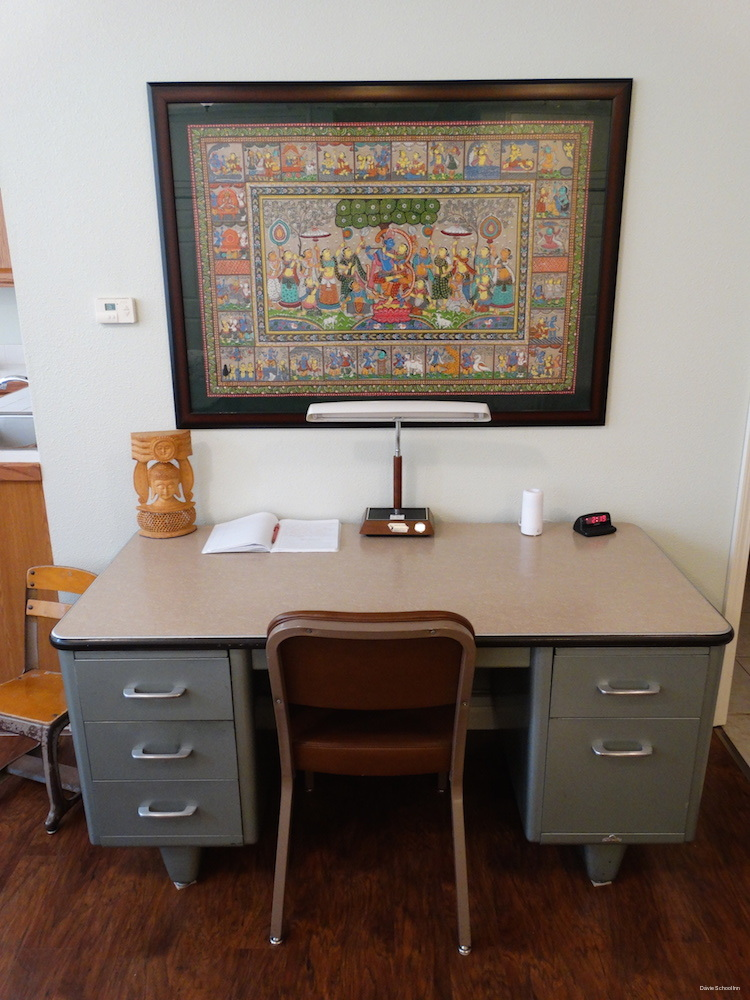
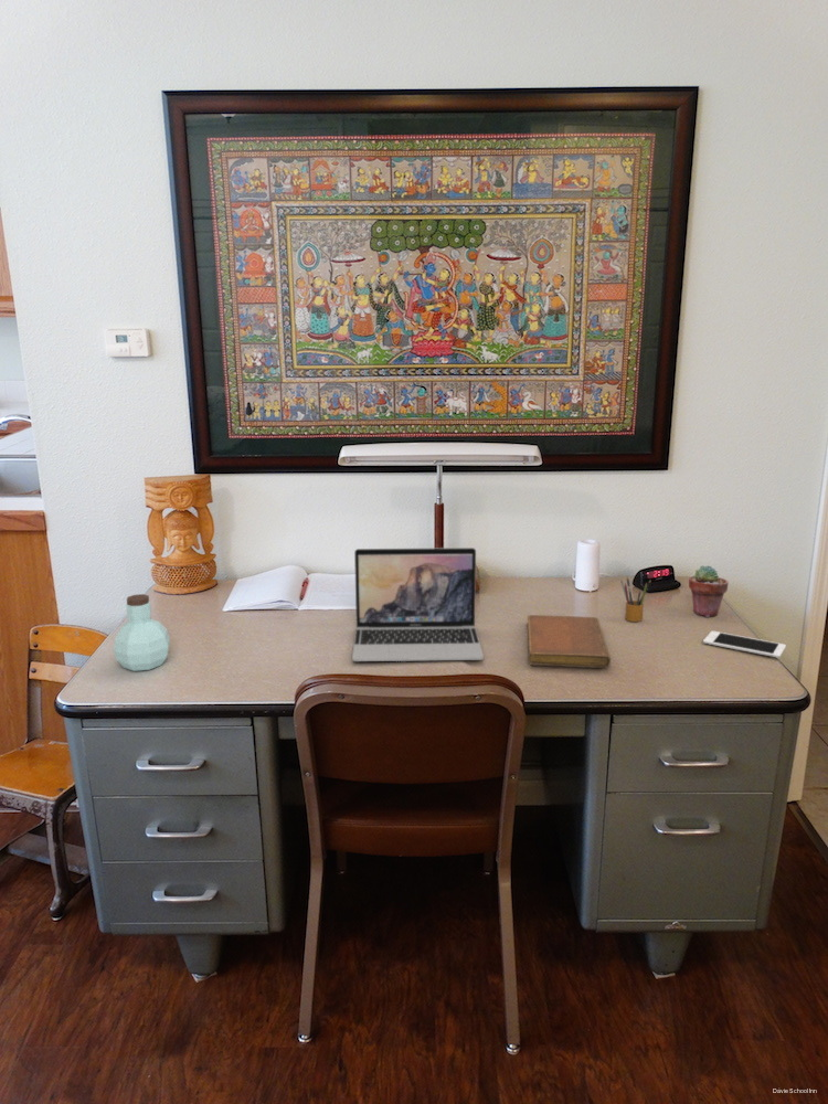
+ potted succulent (707, 588)
+ notebook (565, 639)
+ jar (140, 630)
+ pencil box (637, 599)
+ cell phone (744, 644)
+ laptop (416, 603)
